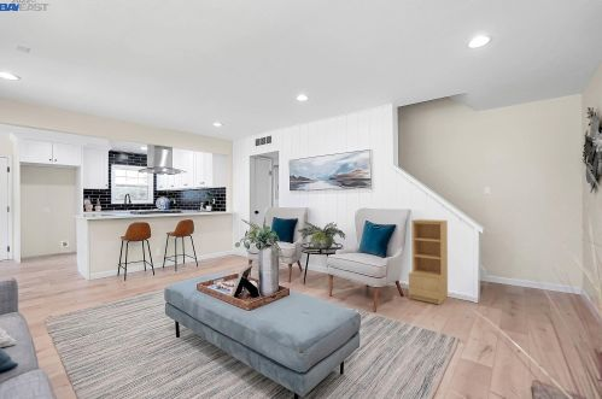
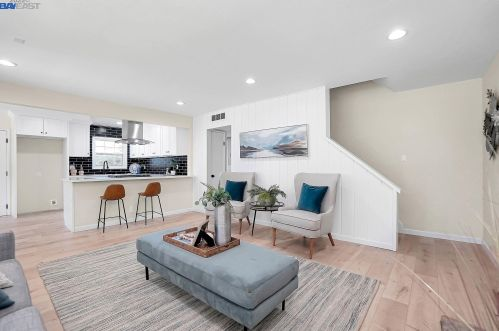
- bookshelf (427, 258)
